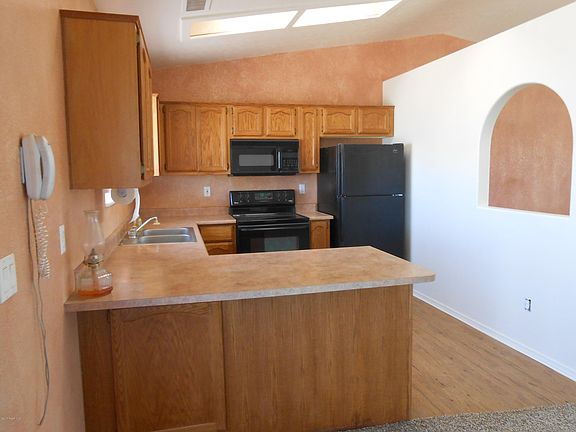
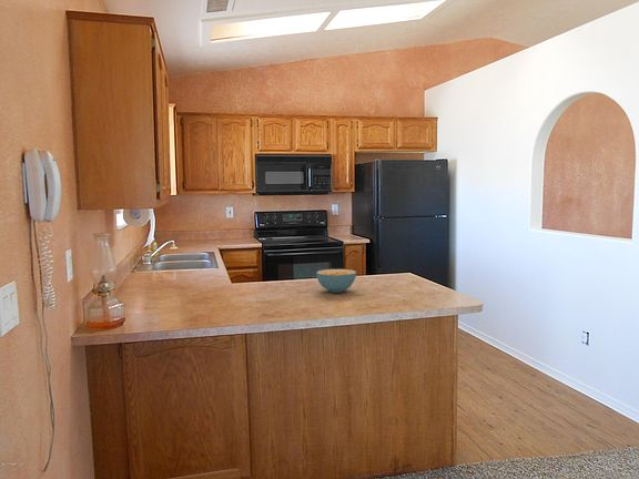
+ cereal bowl (336, 282)
